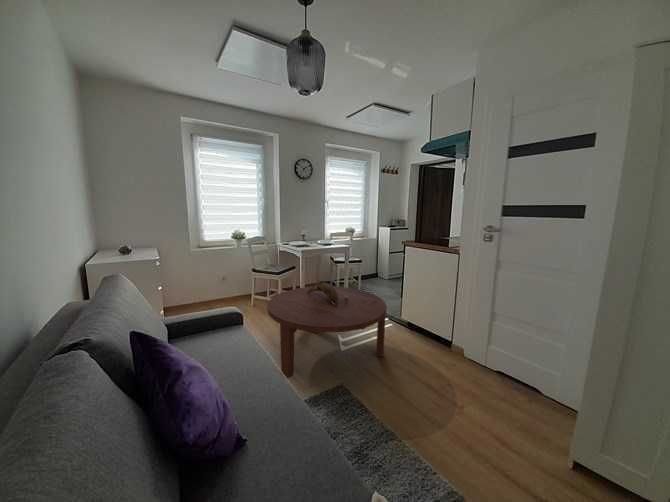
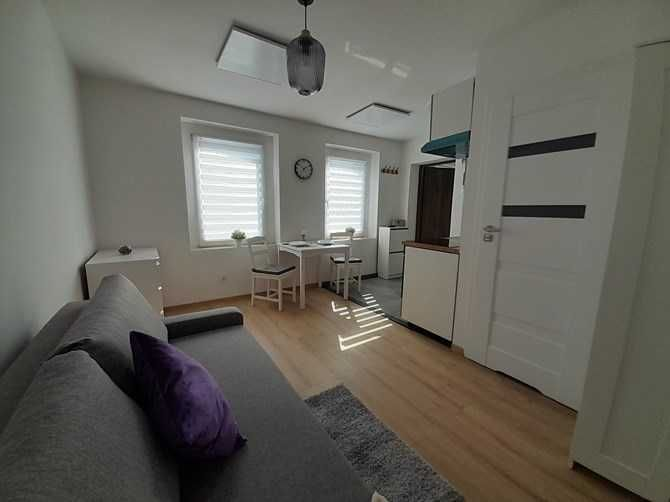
- coffee table (326, 326)
- decorative bowl (326, 290)
